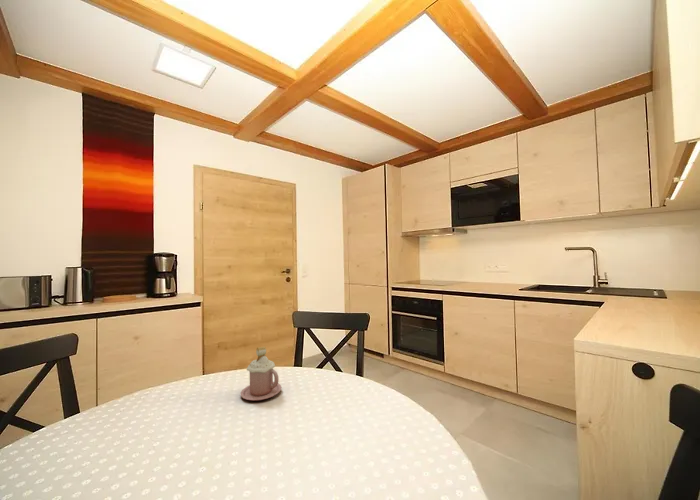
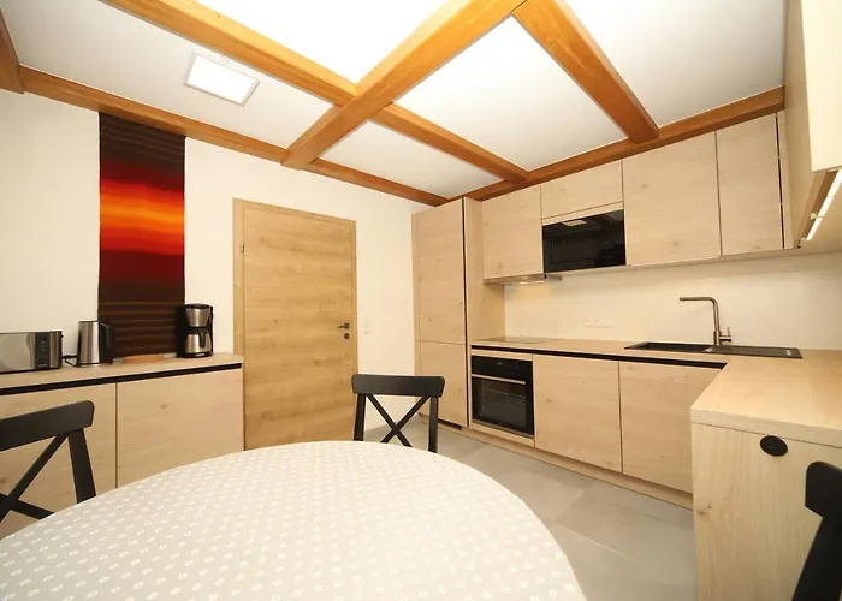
- mug (261, 370)
